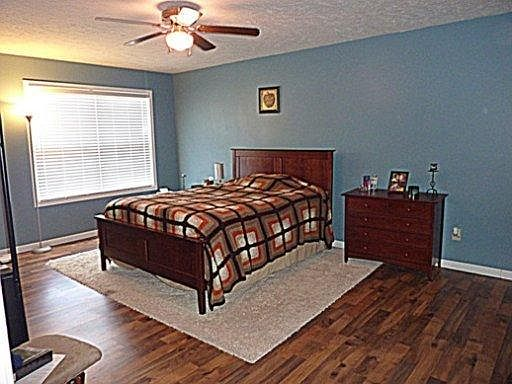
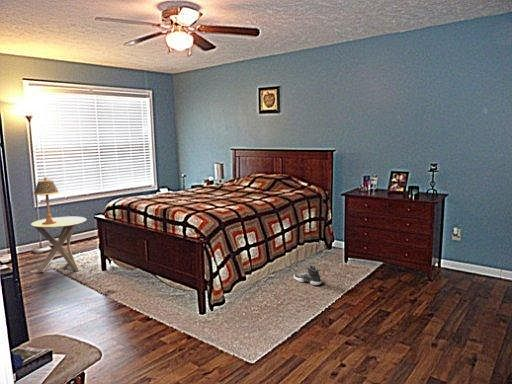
+ side table (61, 244)
+ sneaker (307, 273)
+ table lamp (47, 200)
